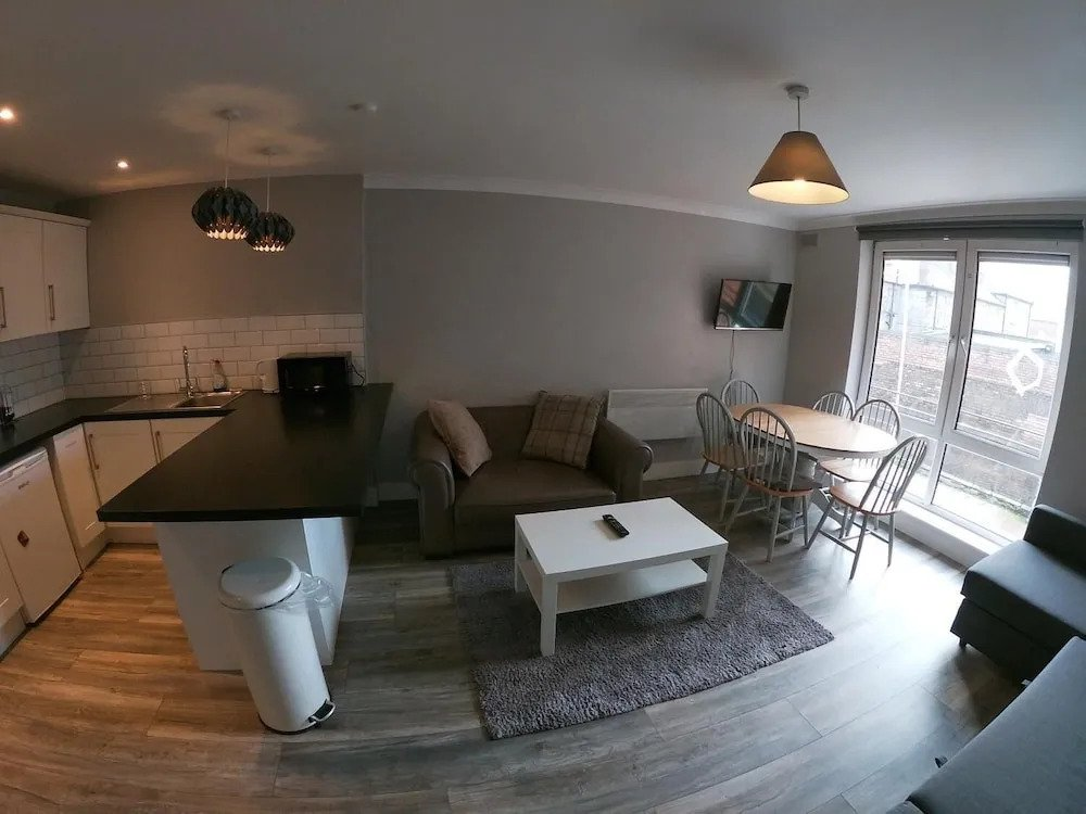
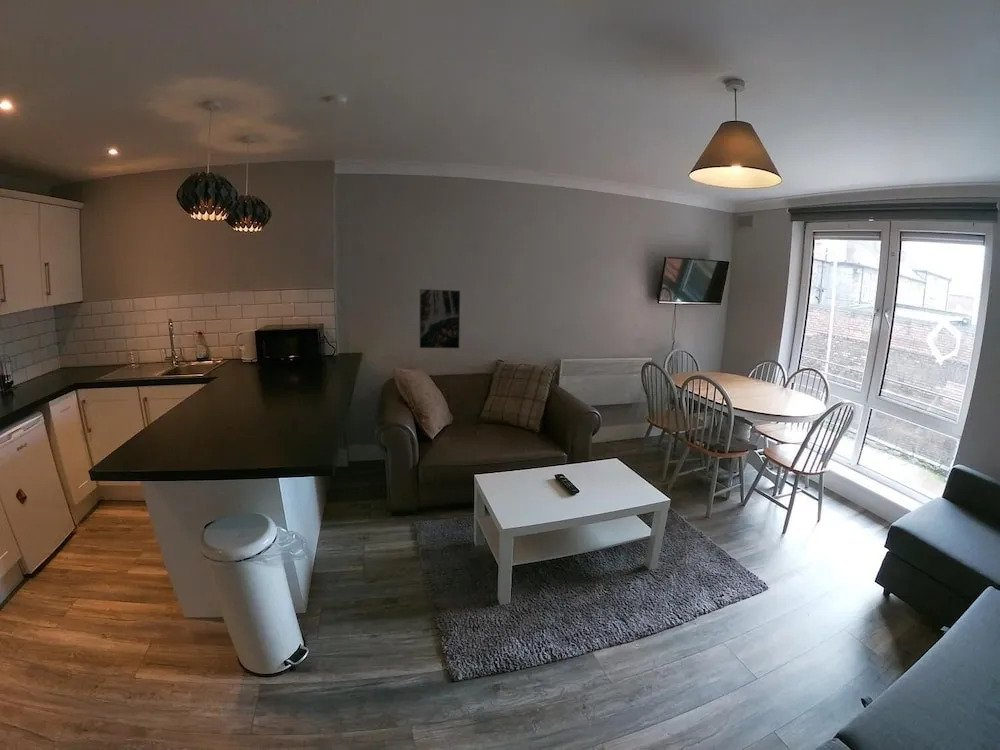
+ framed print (439, 319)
